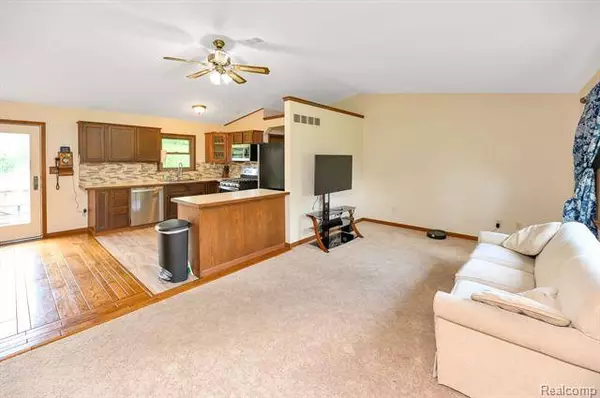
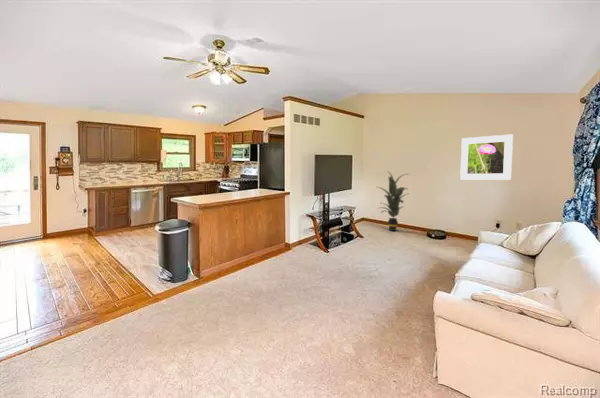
+ indoor plant (392, 200)
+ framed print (485, 158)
